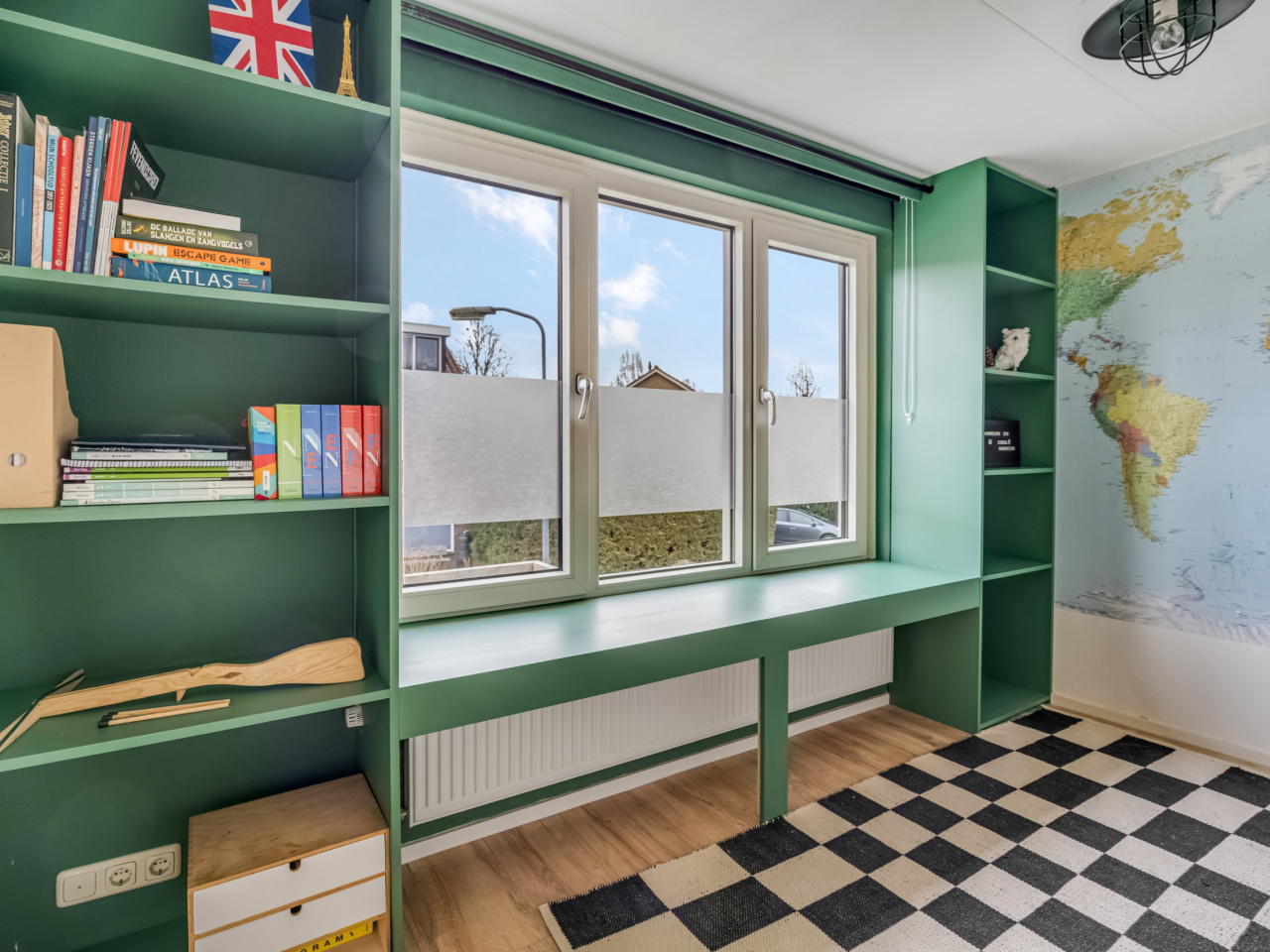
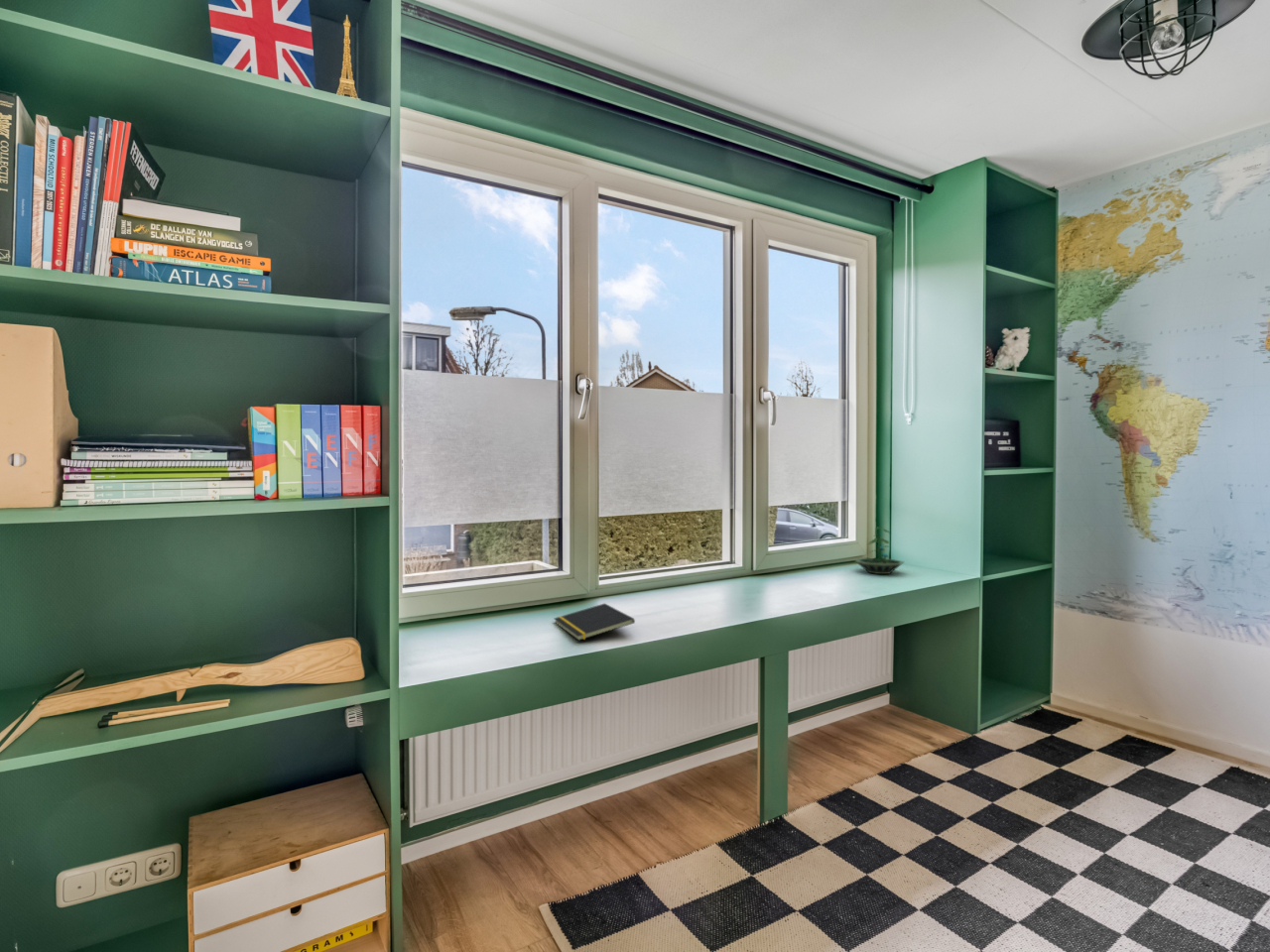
+ terrarium (879, 536)
+ notepad (592, 620)
